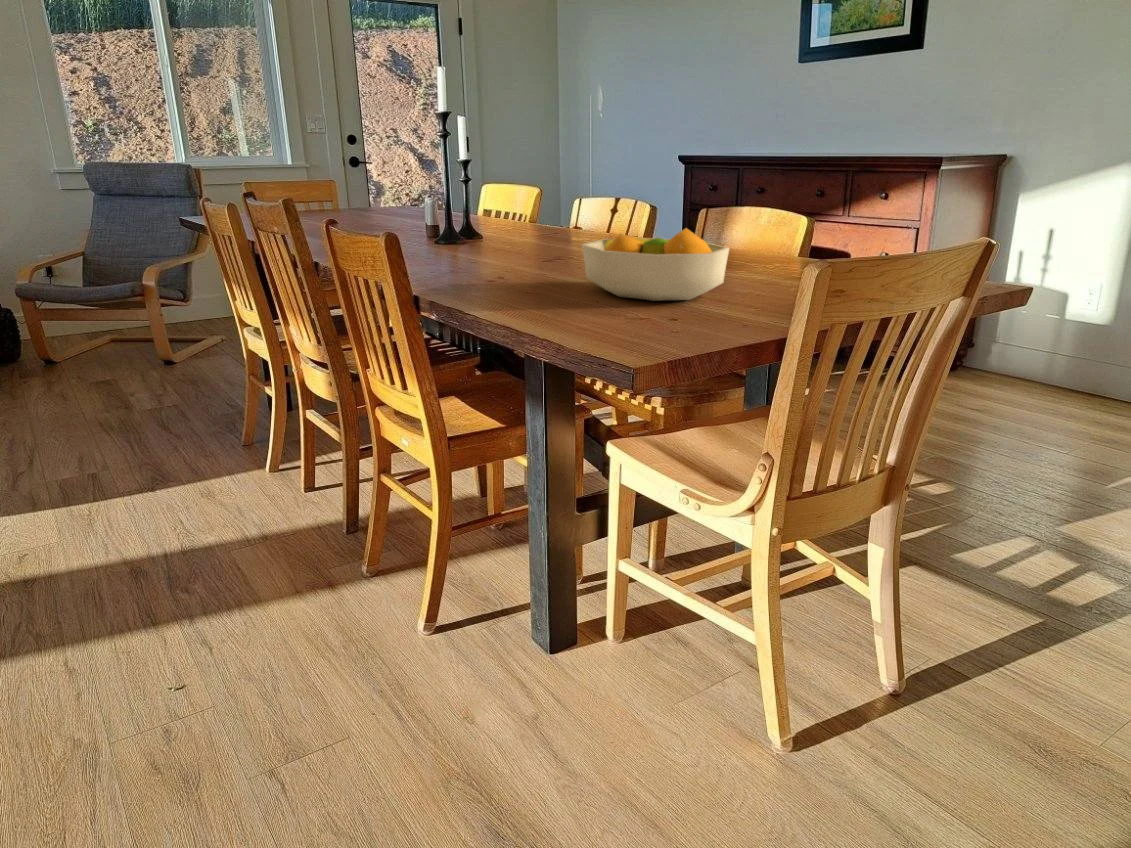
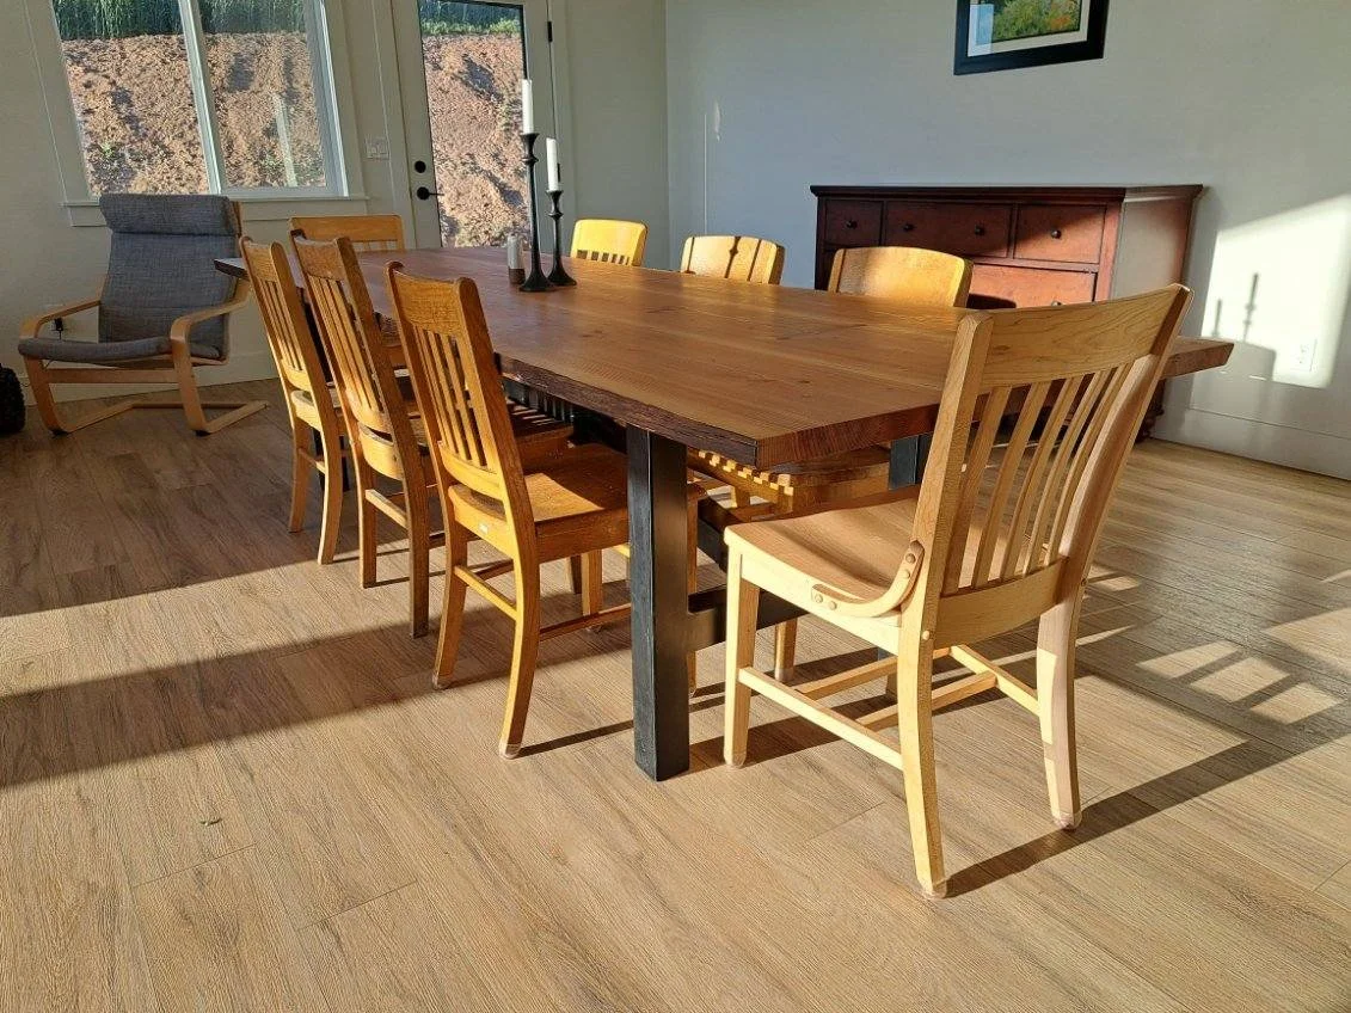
- fruit bowl (653, 258)
